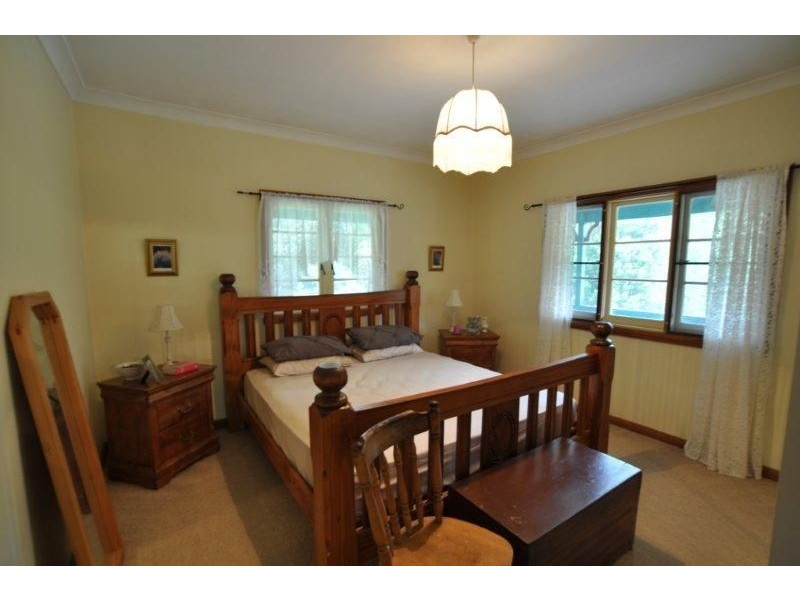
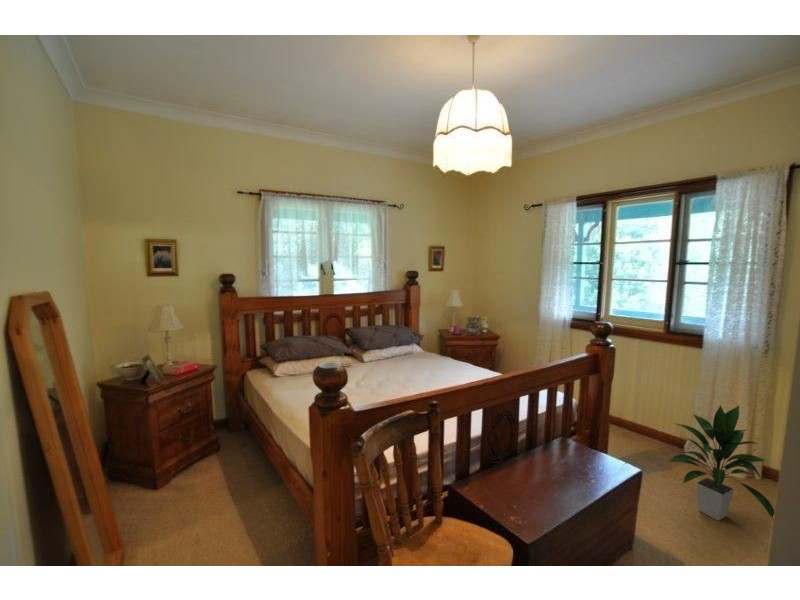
+ indoor plant (719, 463)
